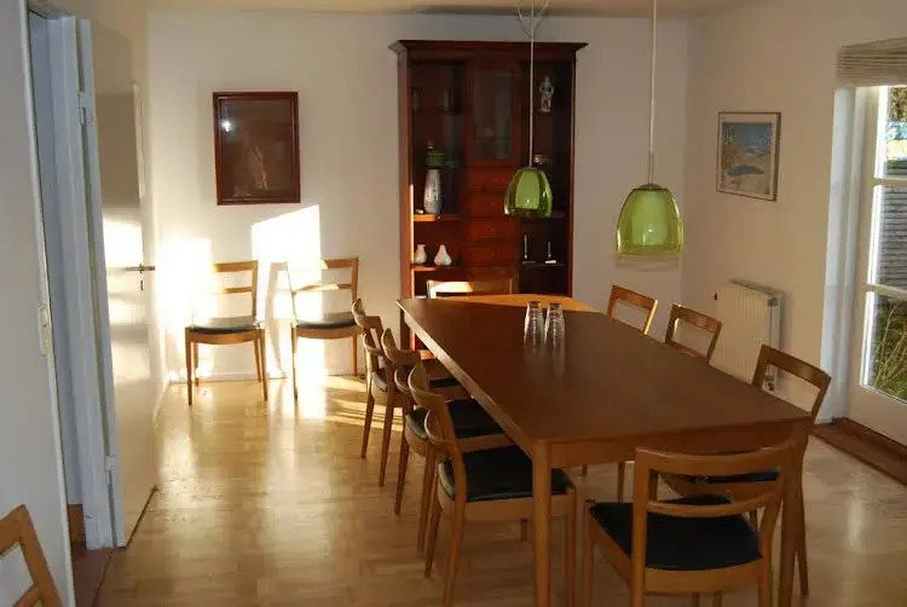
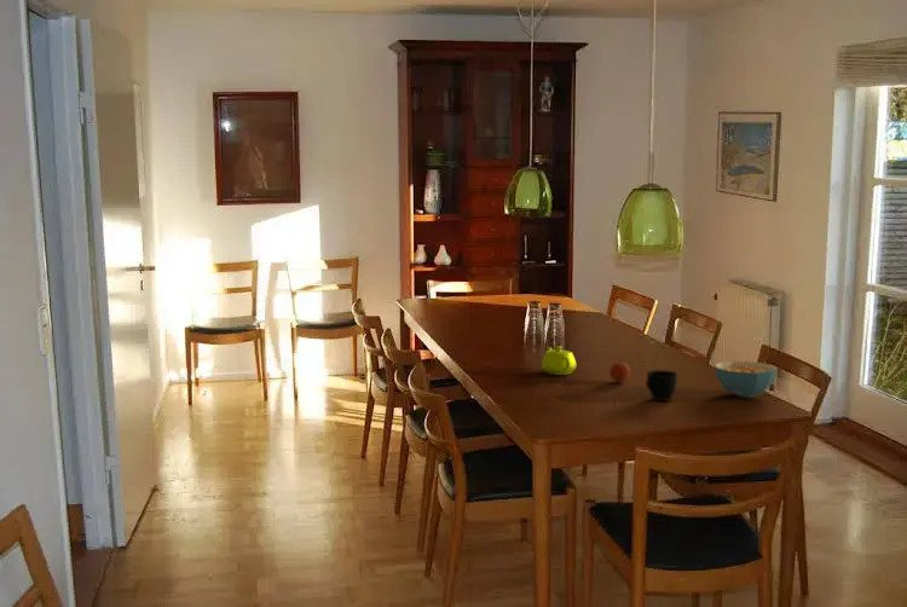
+ teapot (558, 359)
+ fruit (619, 370)
+ cup (659, 386)
+ cereal bowl (744, 381)
